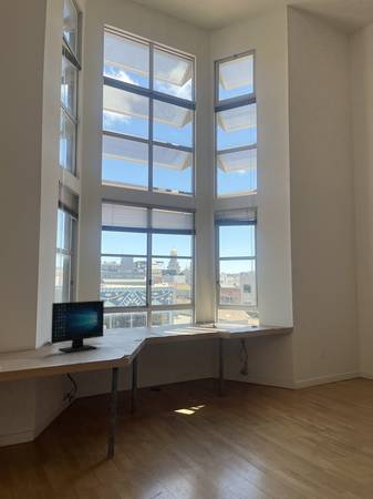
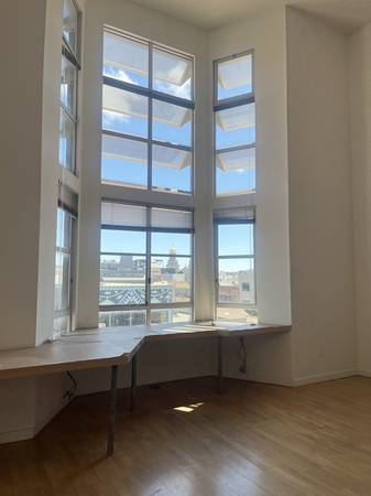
- computer monitor (79, 325)
